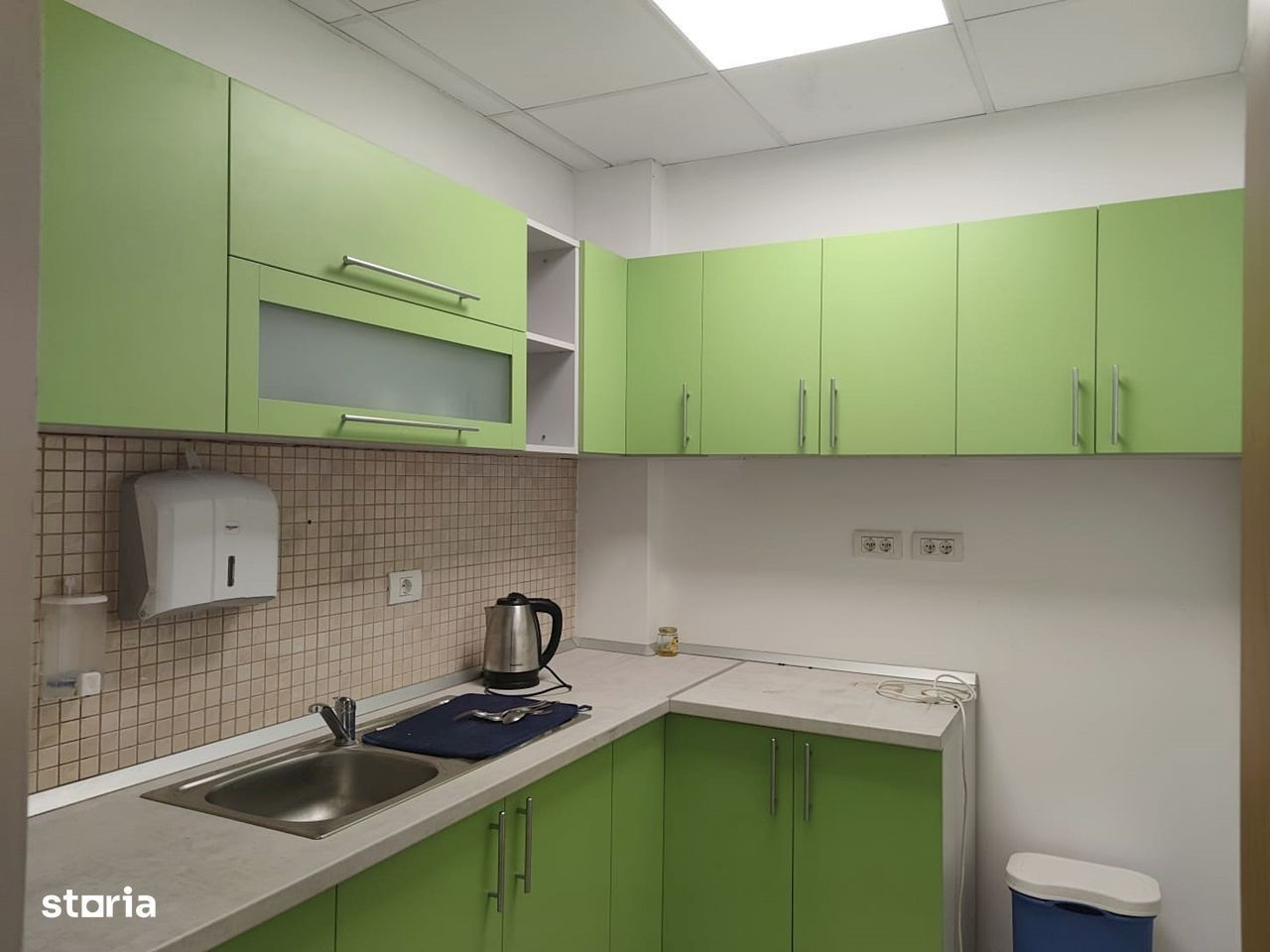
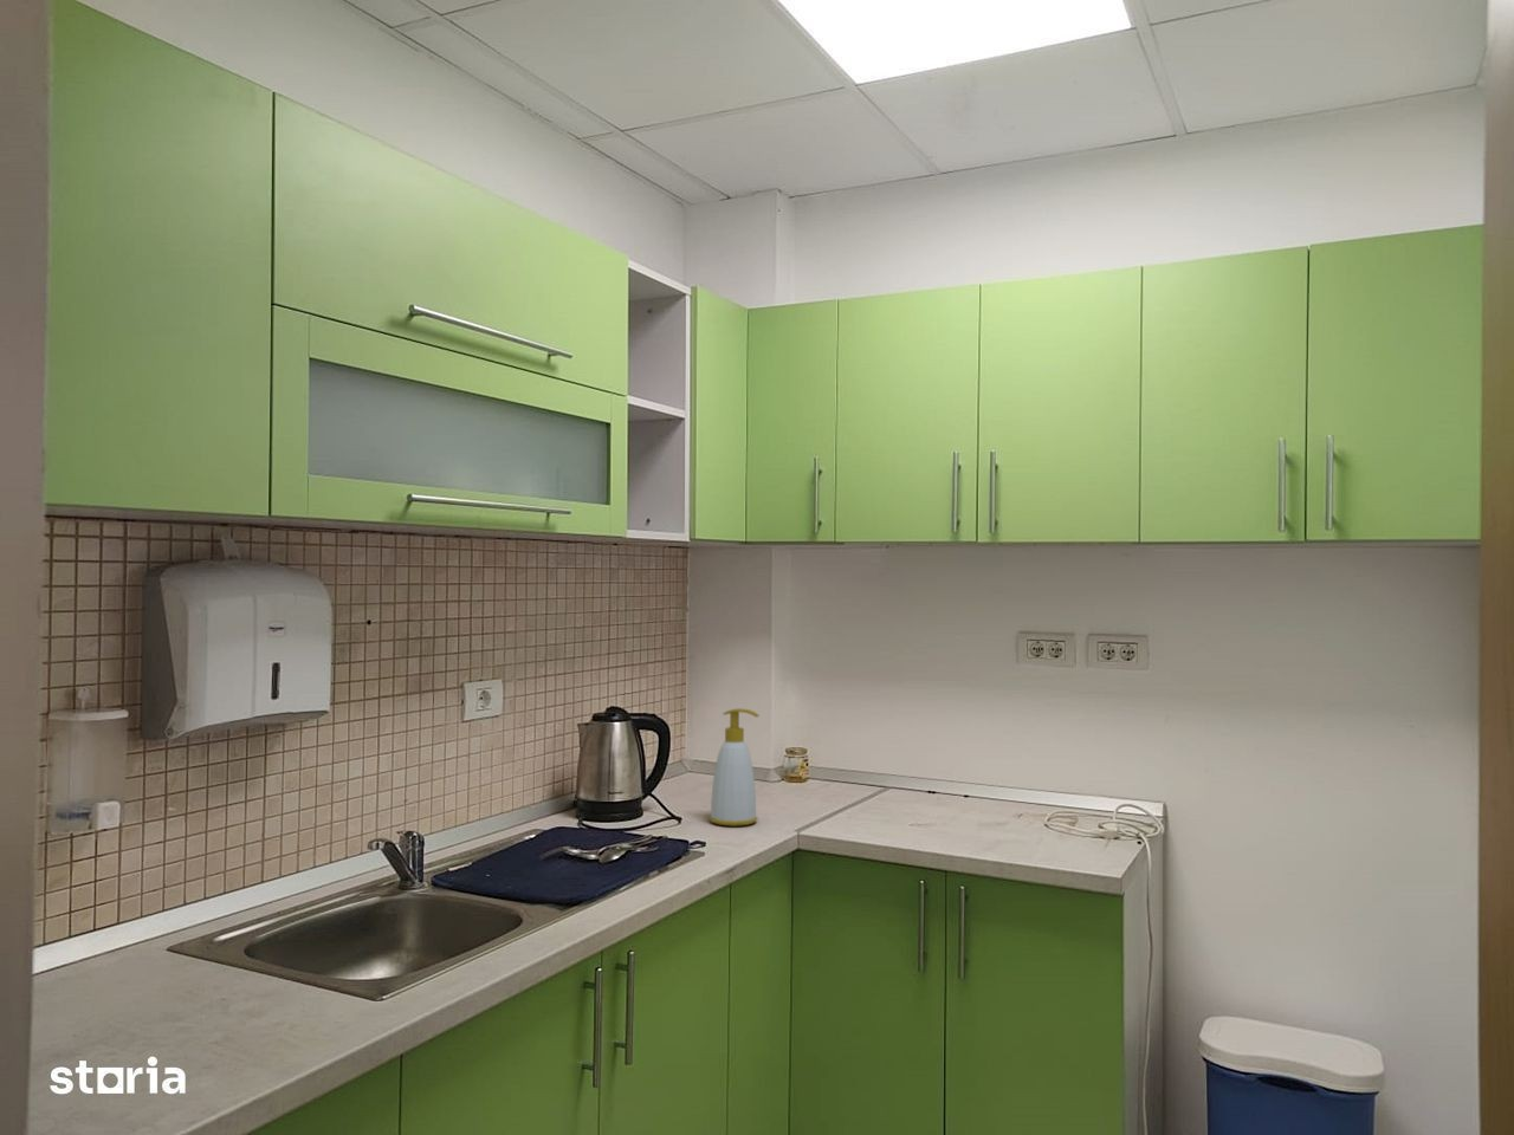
+ soap bottle (734, 765)
